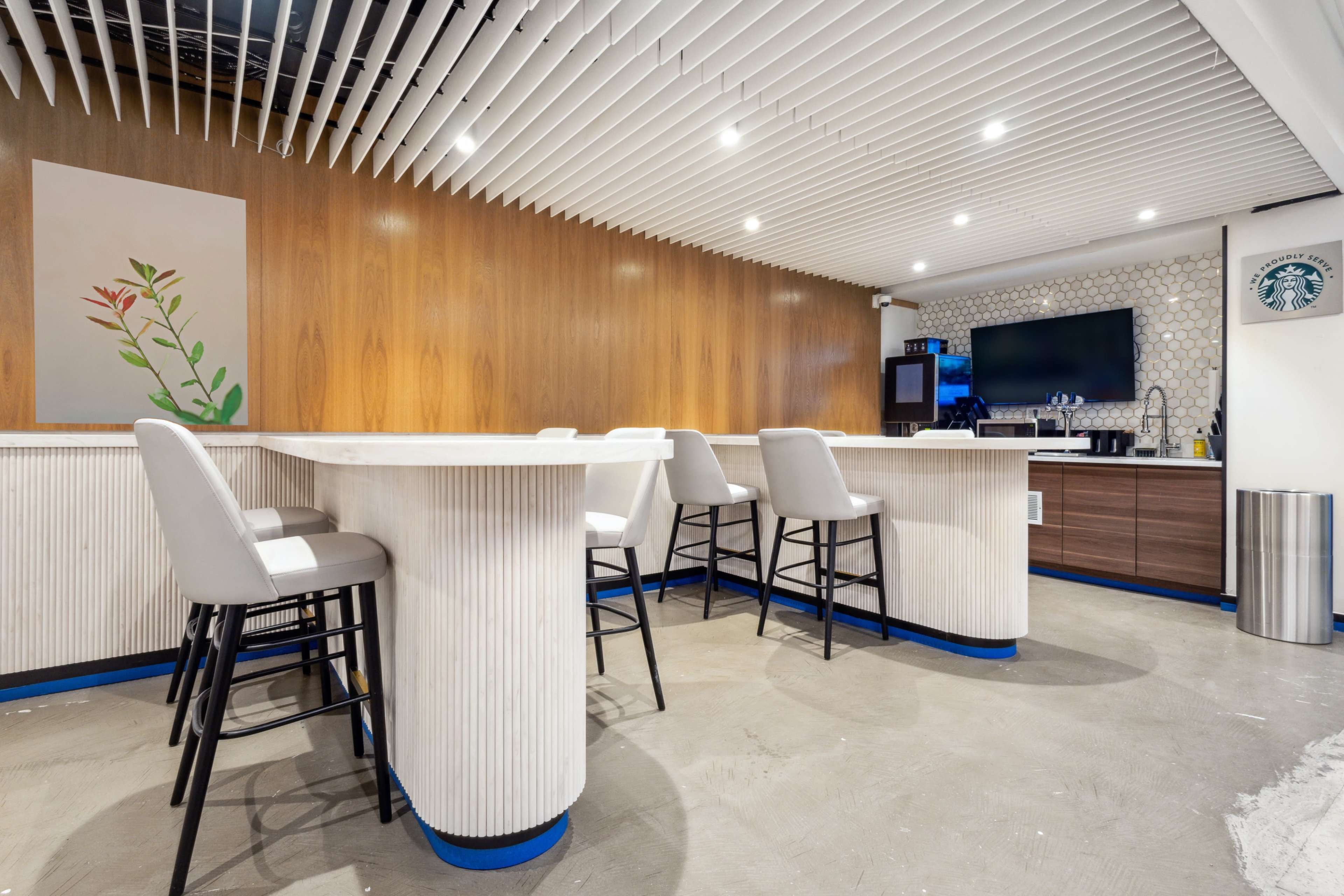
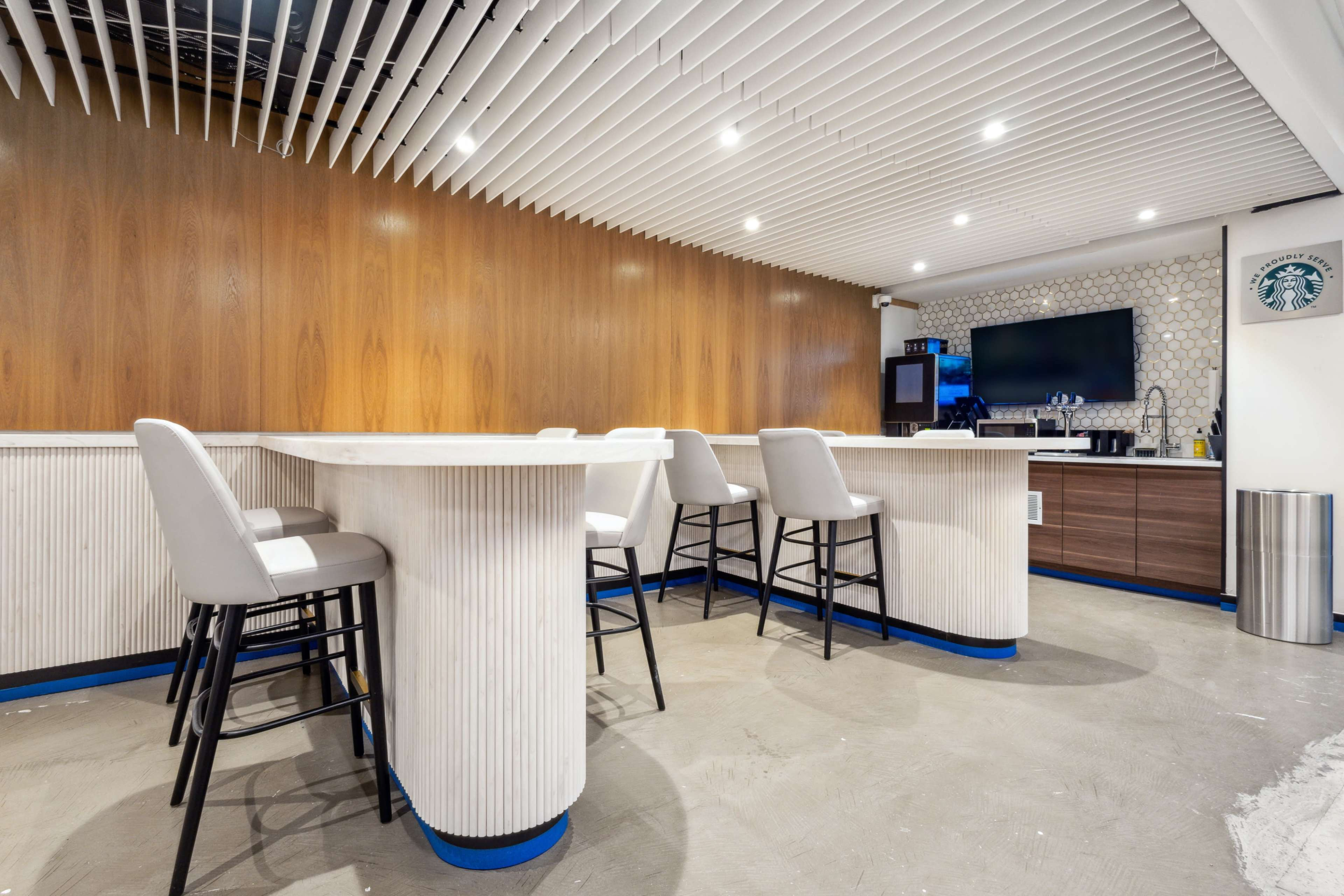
- wall art (149, 303)
